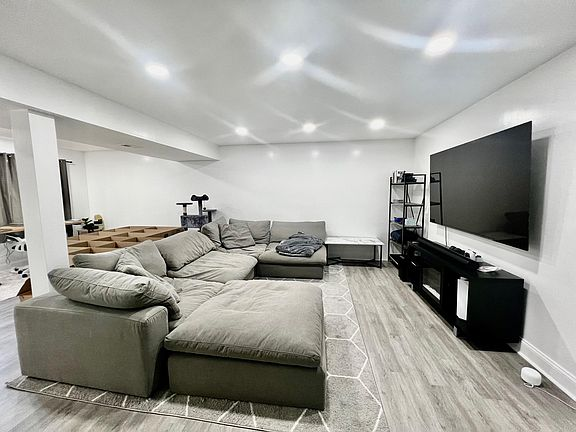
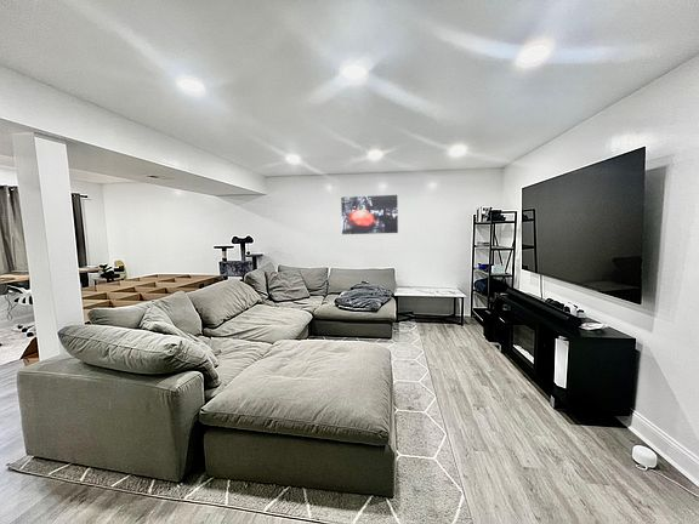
+ wall art (369, 215)
